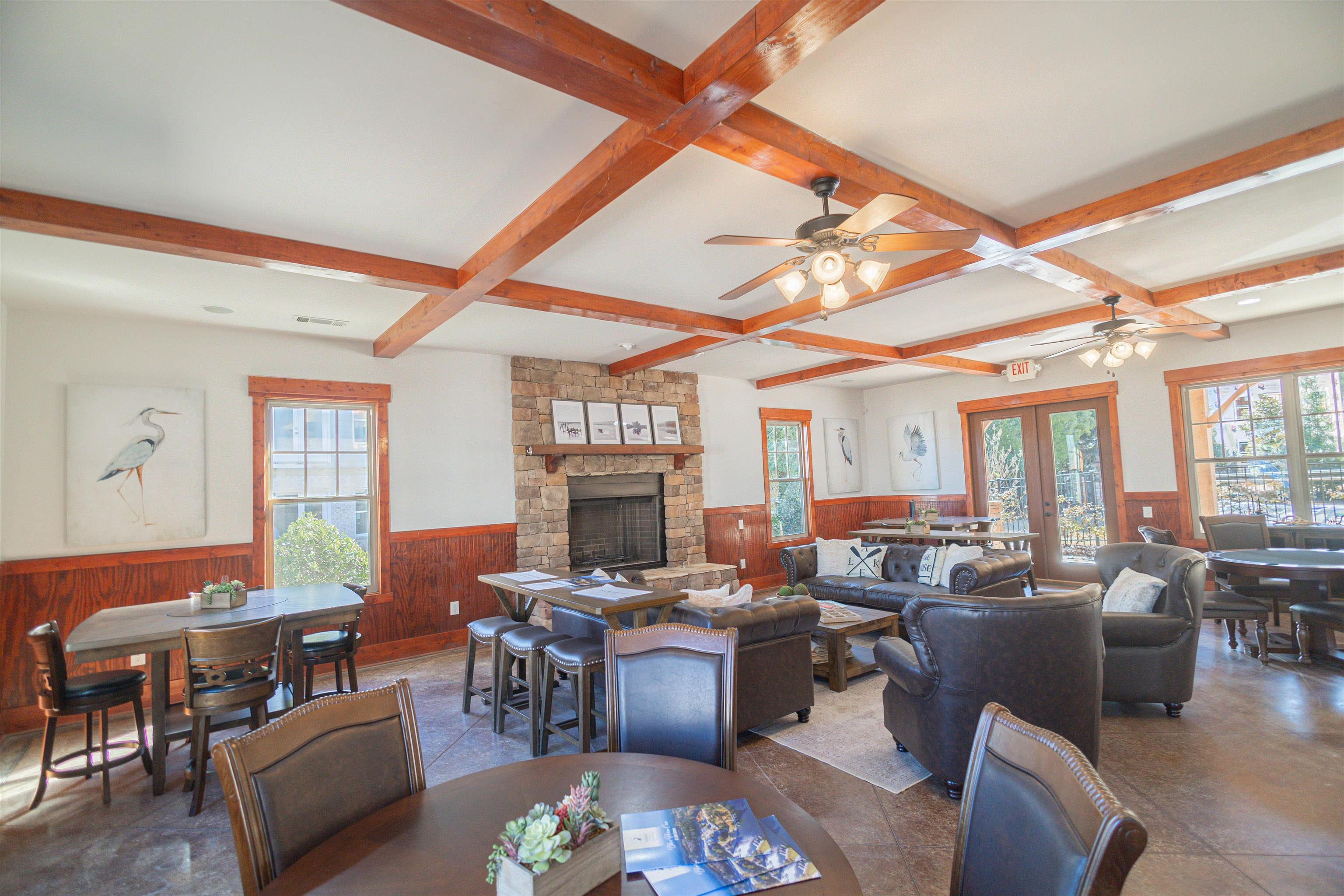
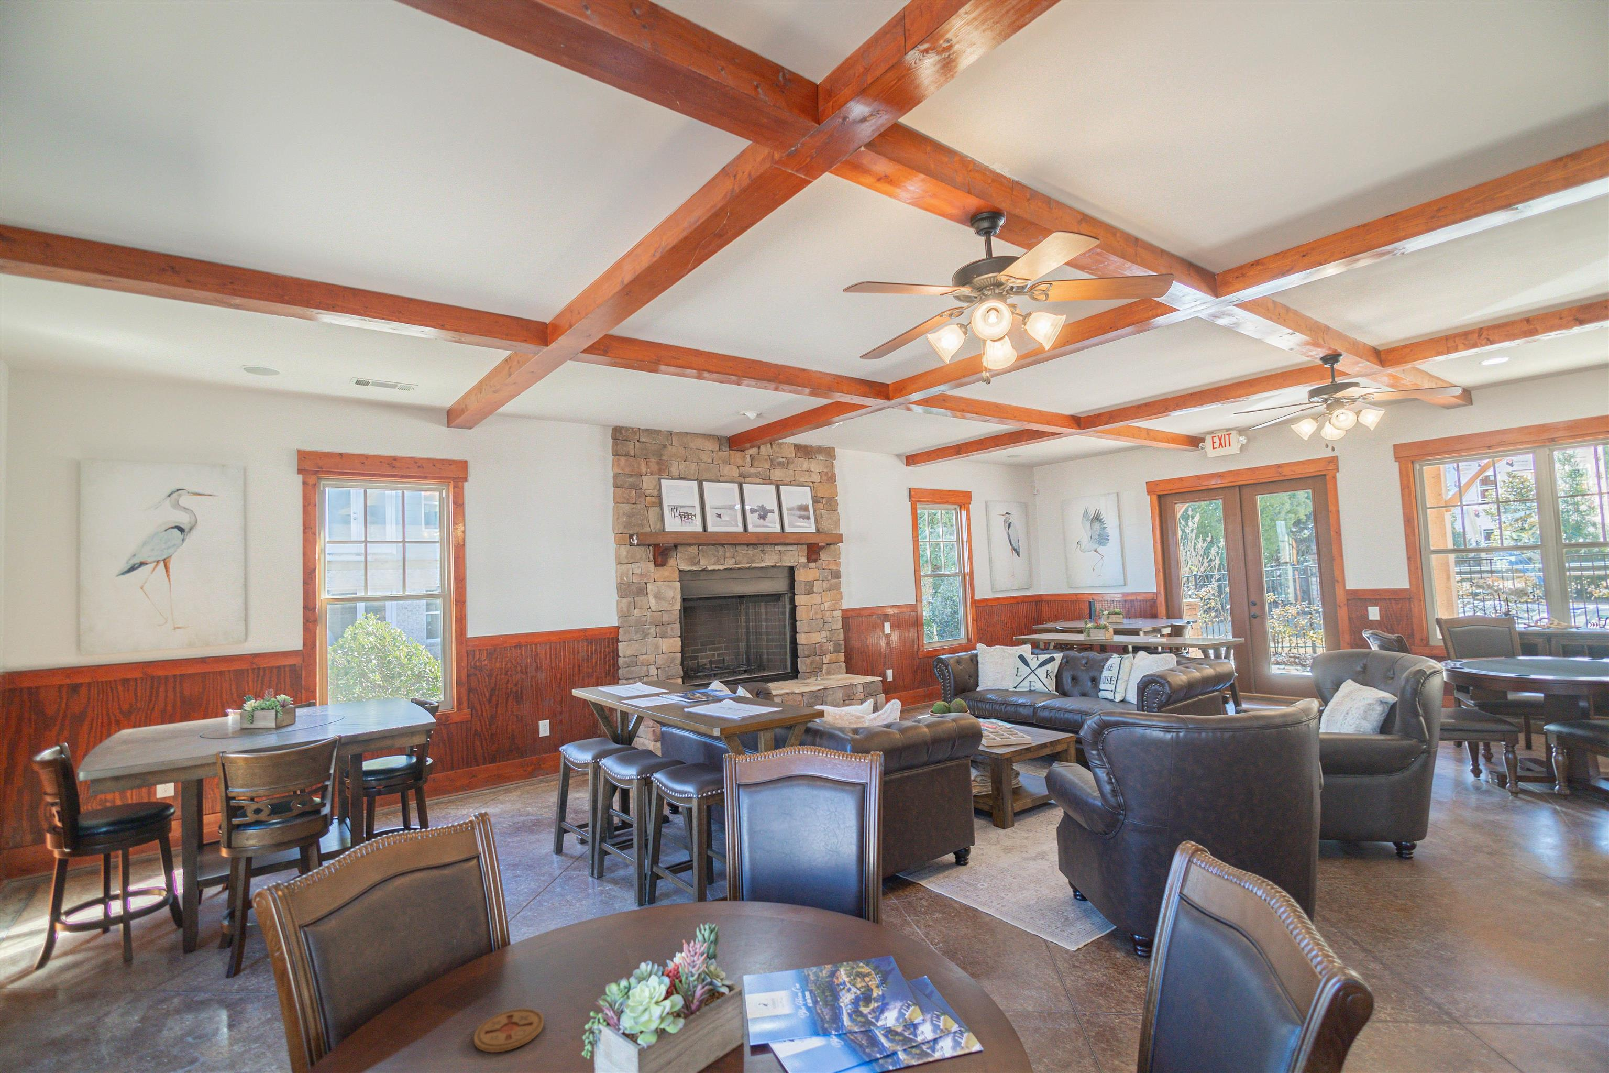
+ coaster (509, 1030)
